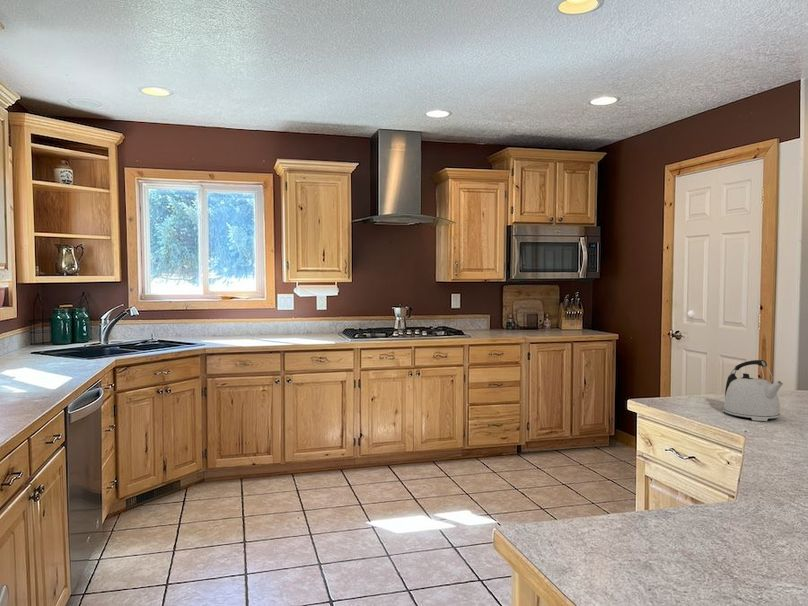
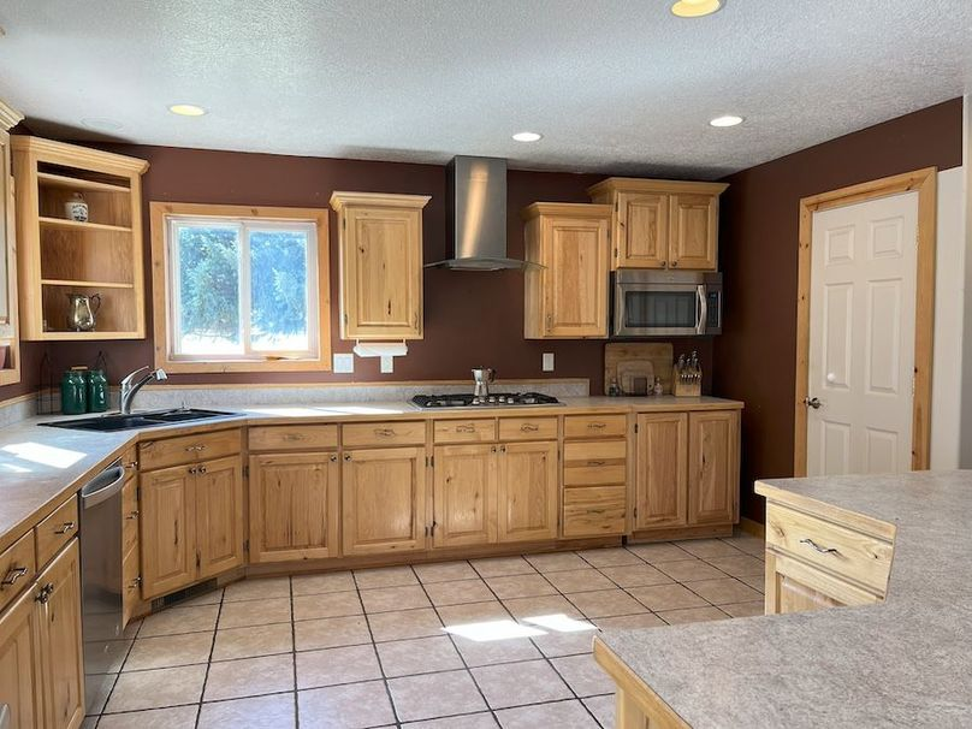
- kettle (753, 387)
